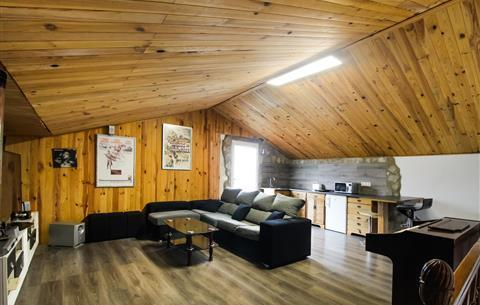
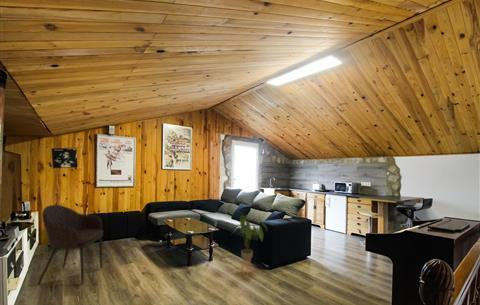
+ house plant (248, 244)
+ armchair (71, 240)
